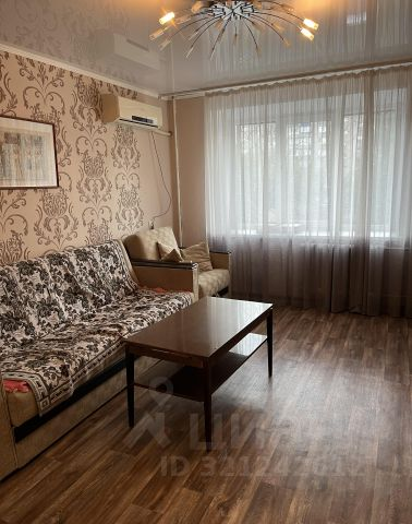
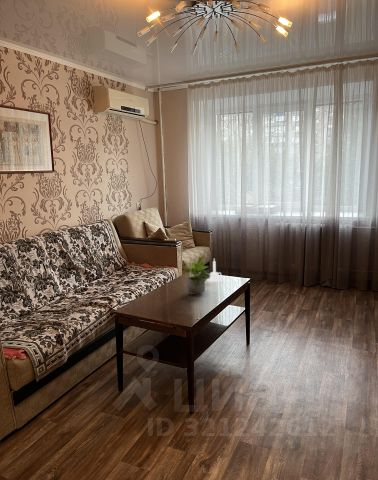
+ candle holder (214, 269)
+ potted plant (198, 276)
